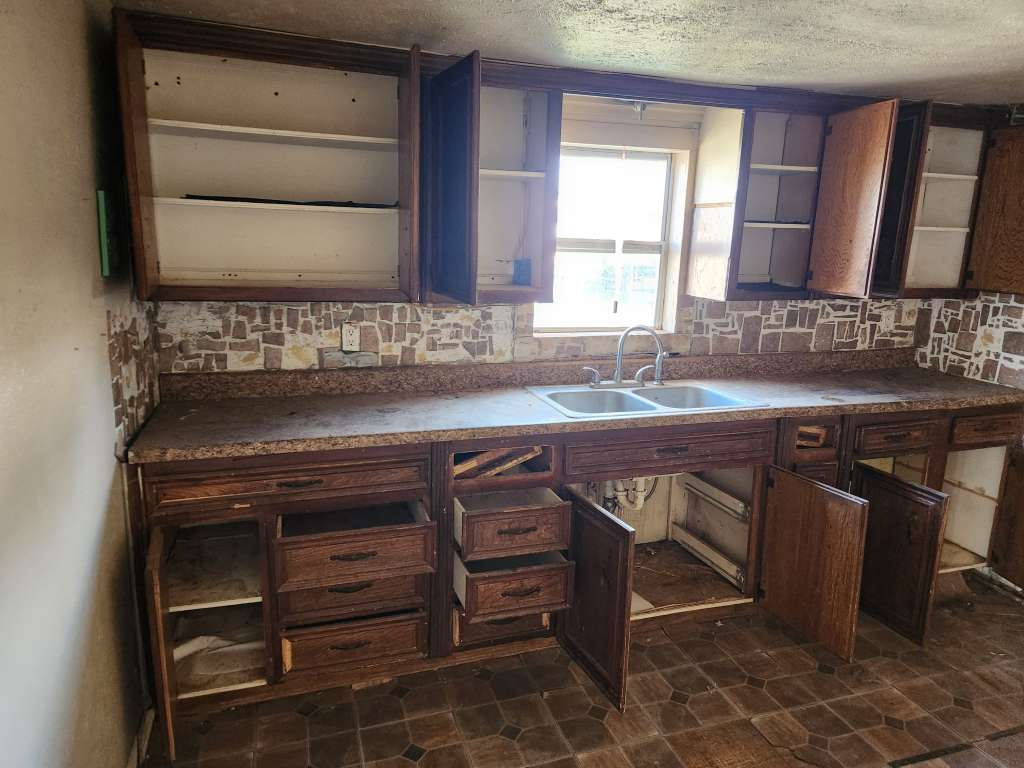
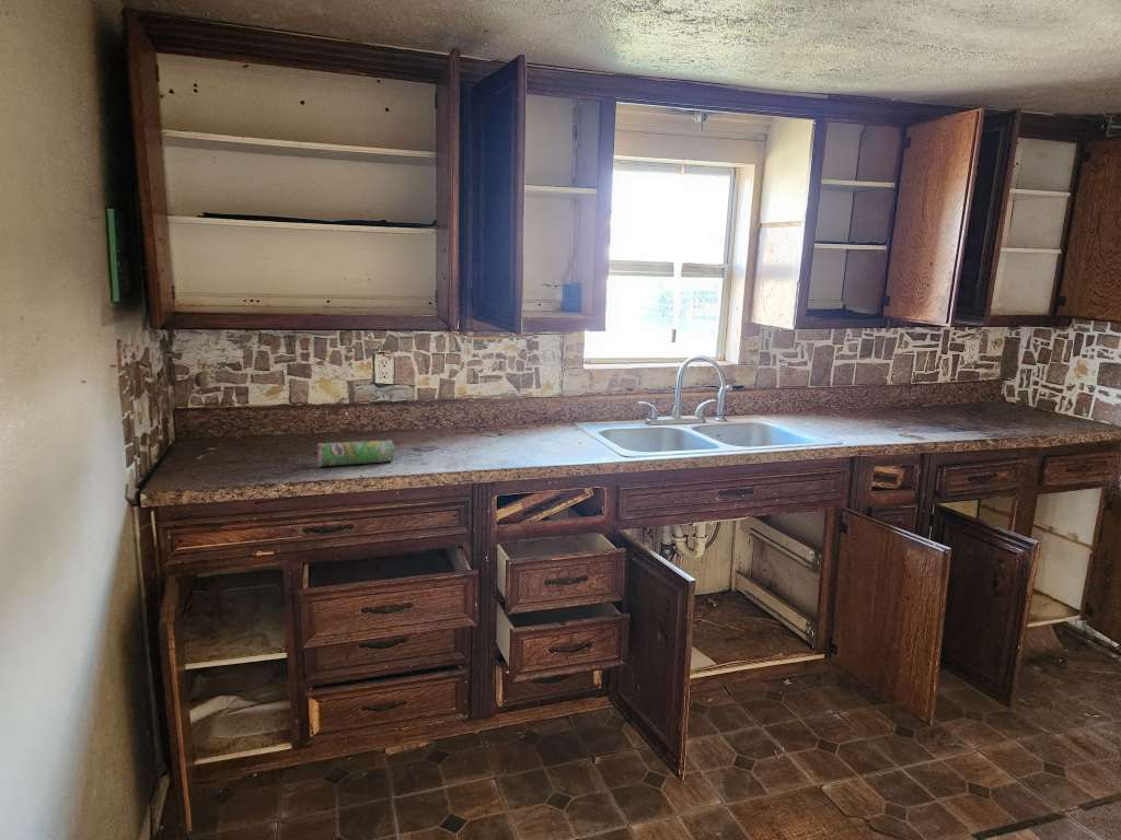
+ paper towel roll (356, 452)
